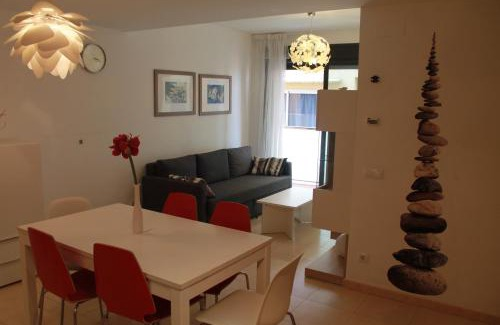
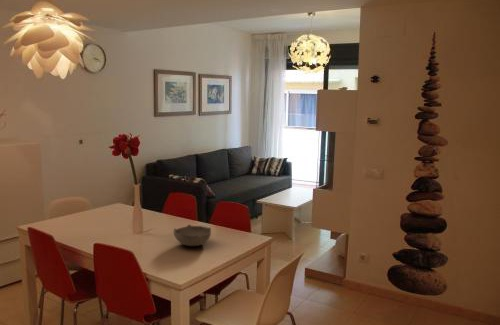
+ bowl (192, 236)
